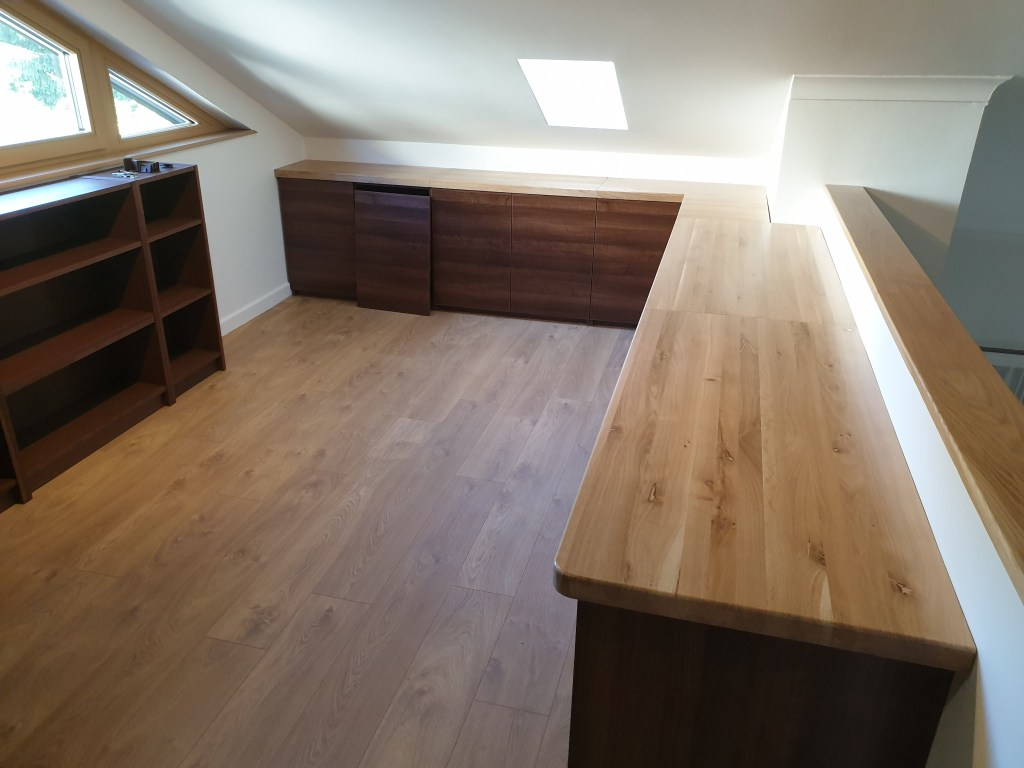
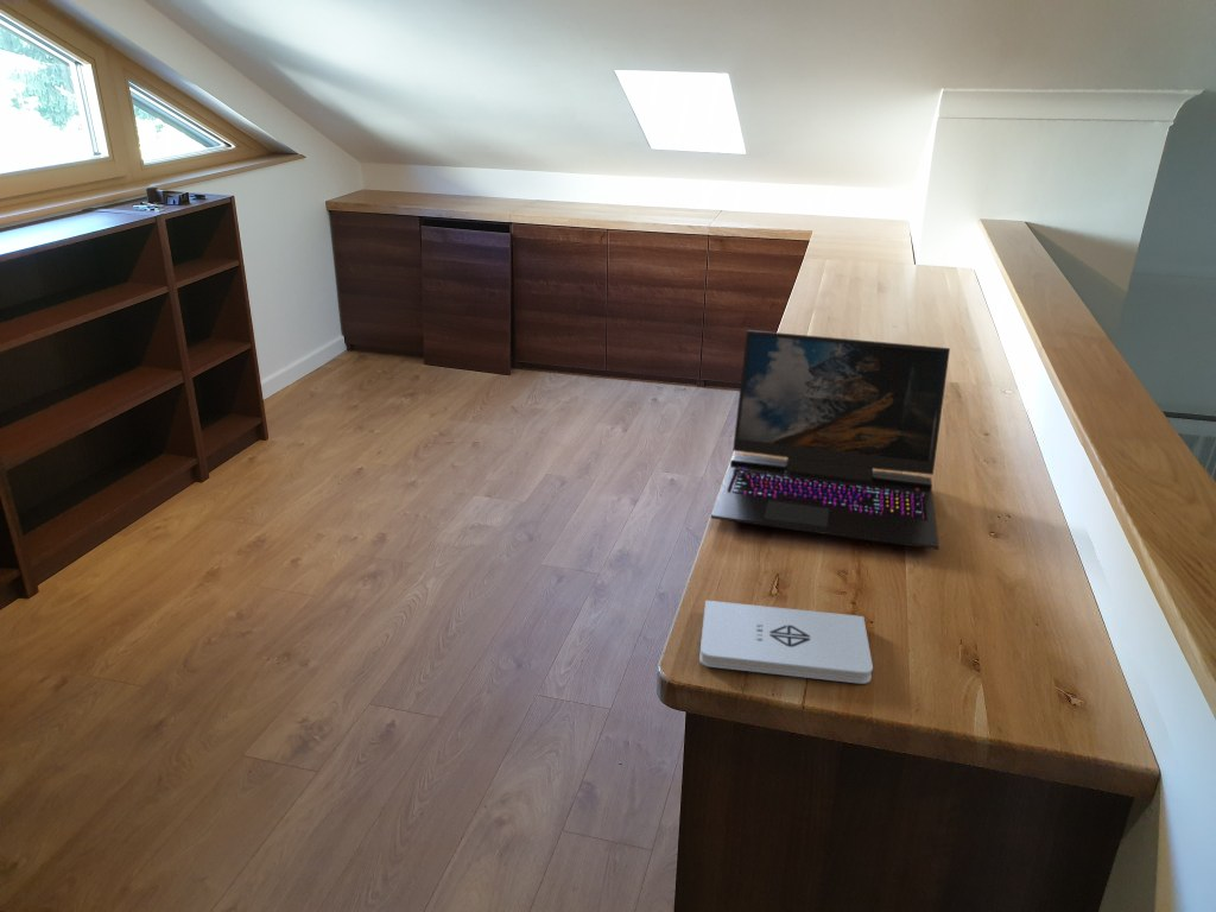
+ laptop (834, 432)
+ notepad (784, 640)
